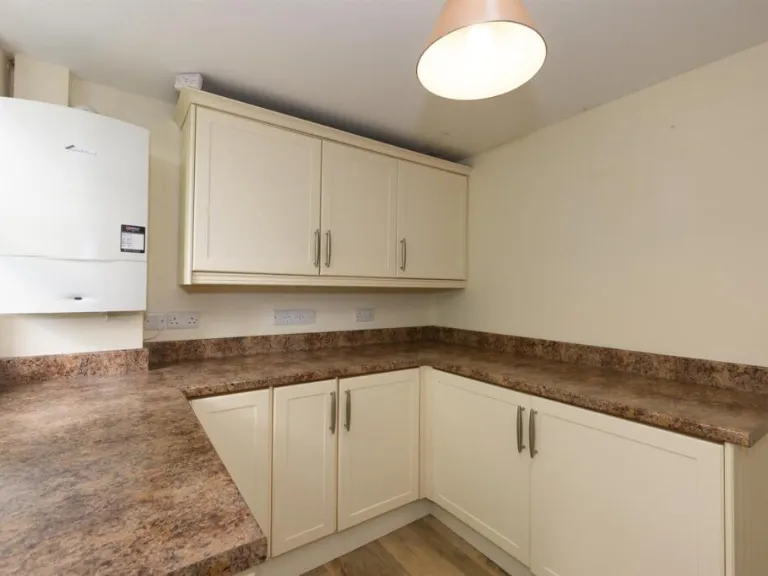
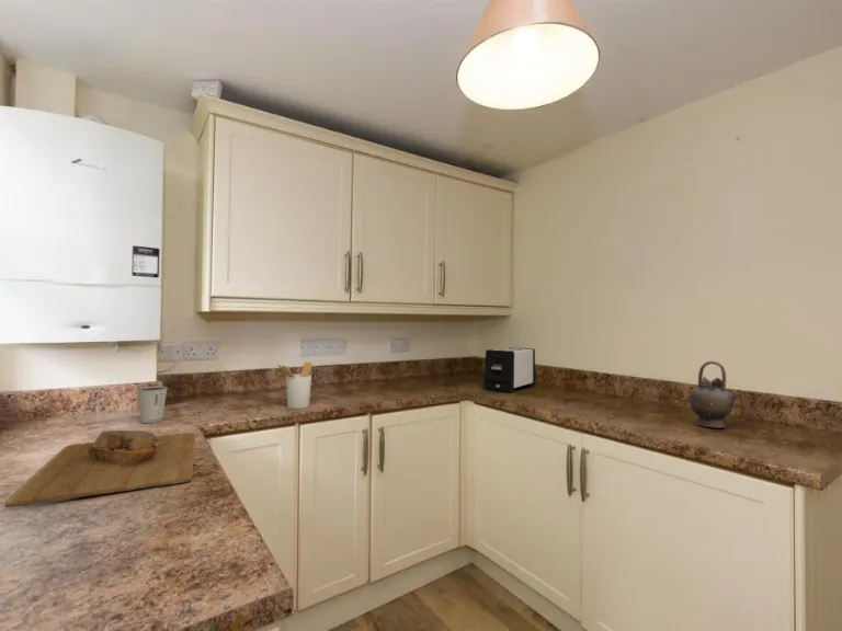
+ cutting board (122, 447)
+ utensil holder (293, 383)
+ toaster (510, 368)
+ dixie cup (151, 404)
+ teapot (715, 393)
